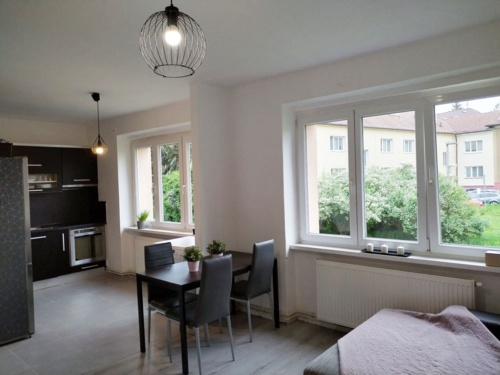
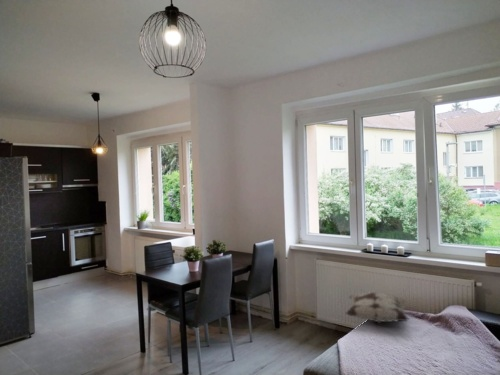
+ decorative pillow (376, 306)
